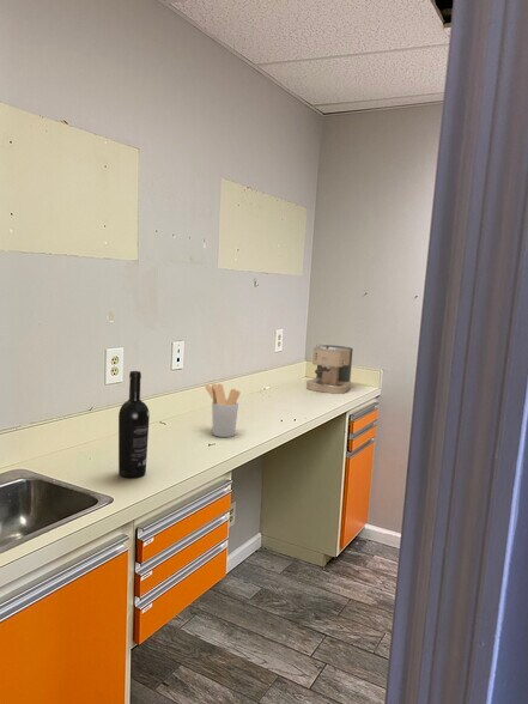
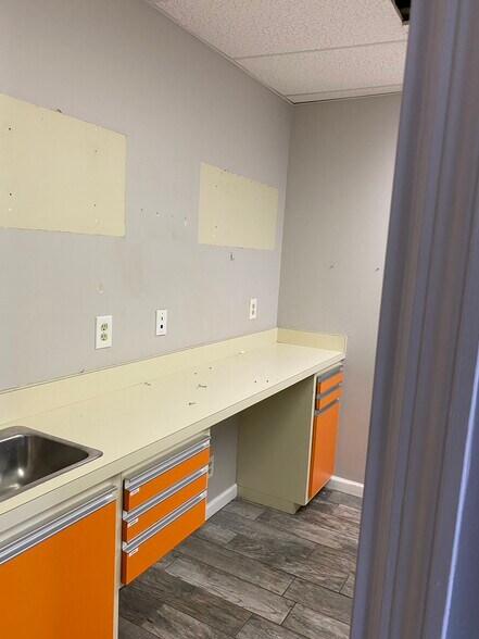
- utensil holder (220, 408)
- wine bottle (133, 423)
- coffee maker (328, 366)
